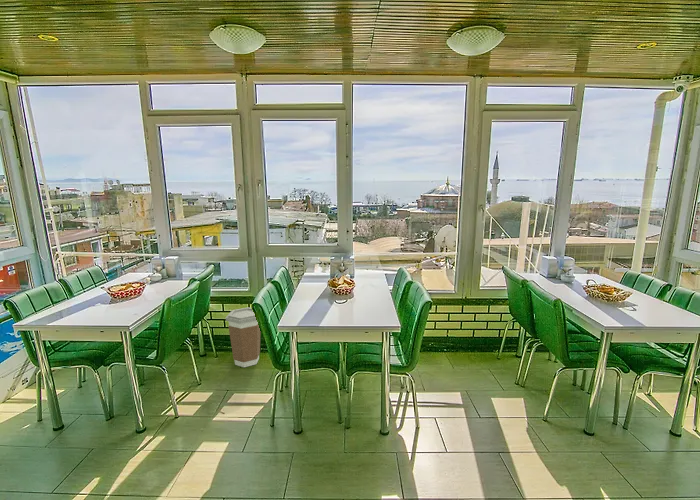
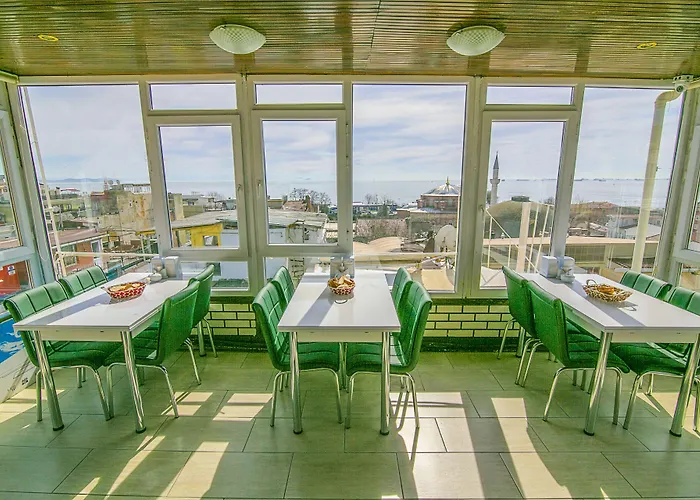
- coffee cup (245, 337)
